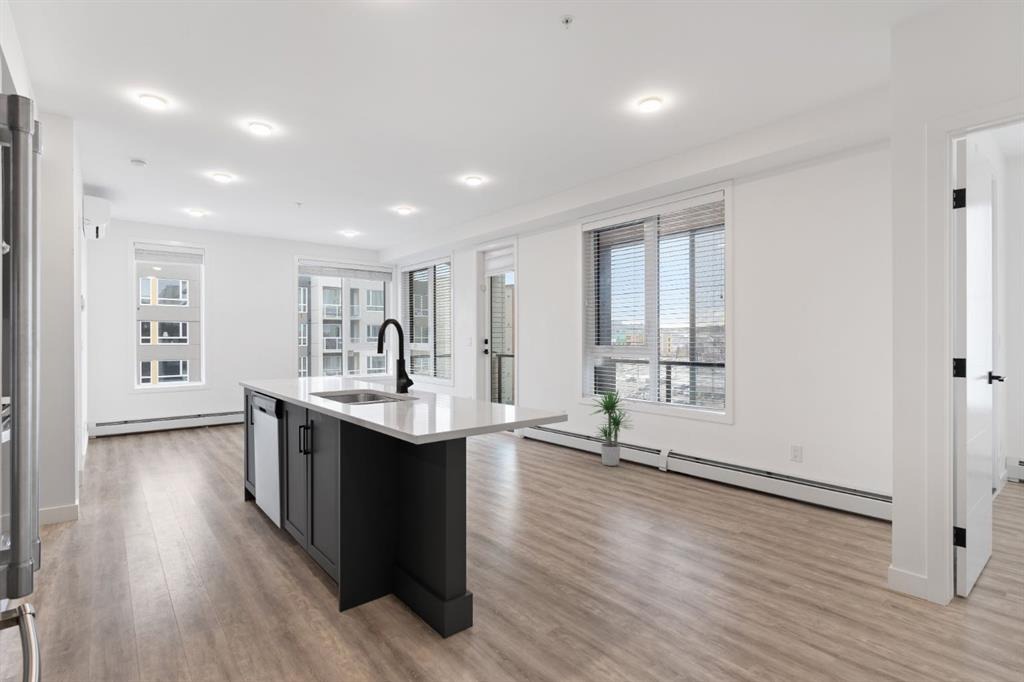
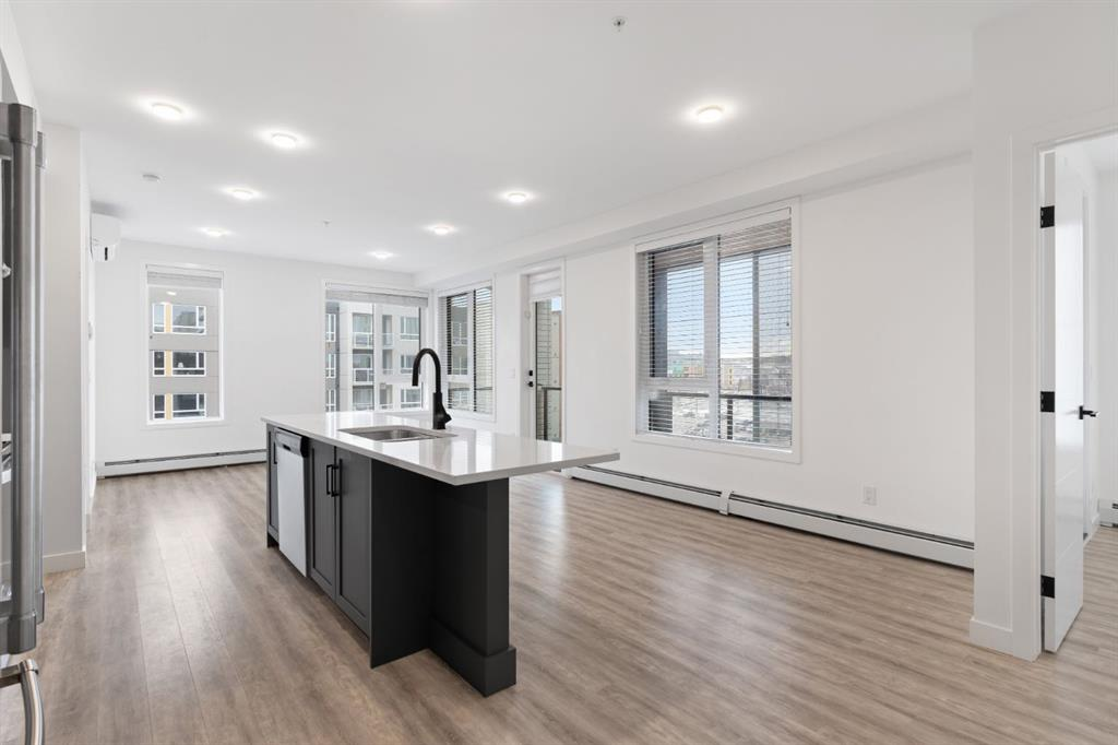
- potted plant (612, 427)
